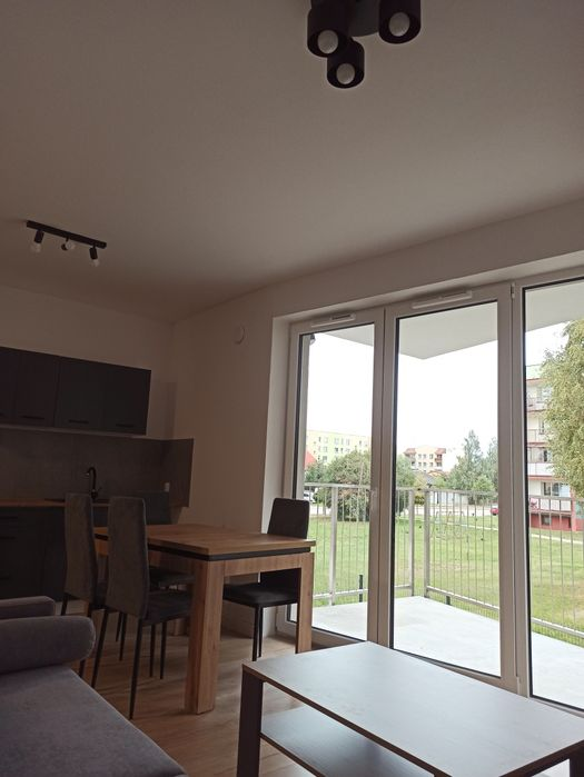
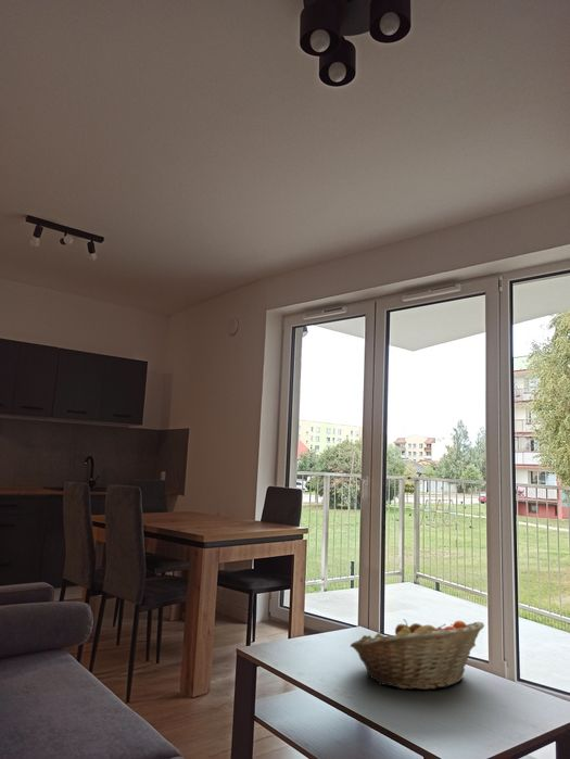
+ fruit basket (418, 646)
